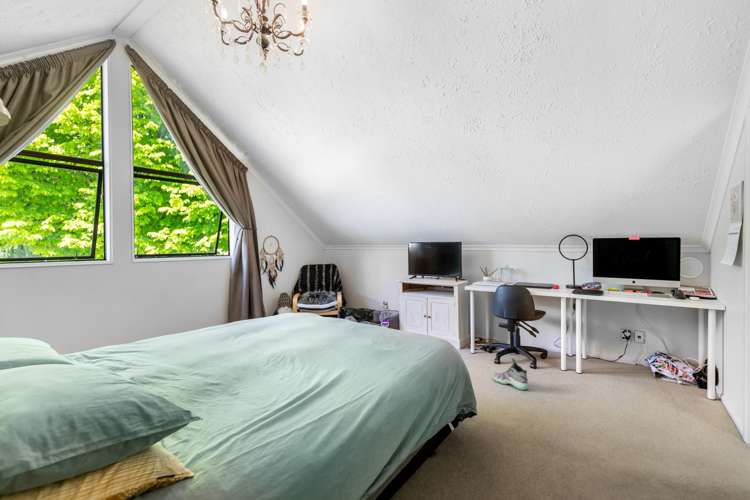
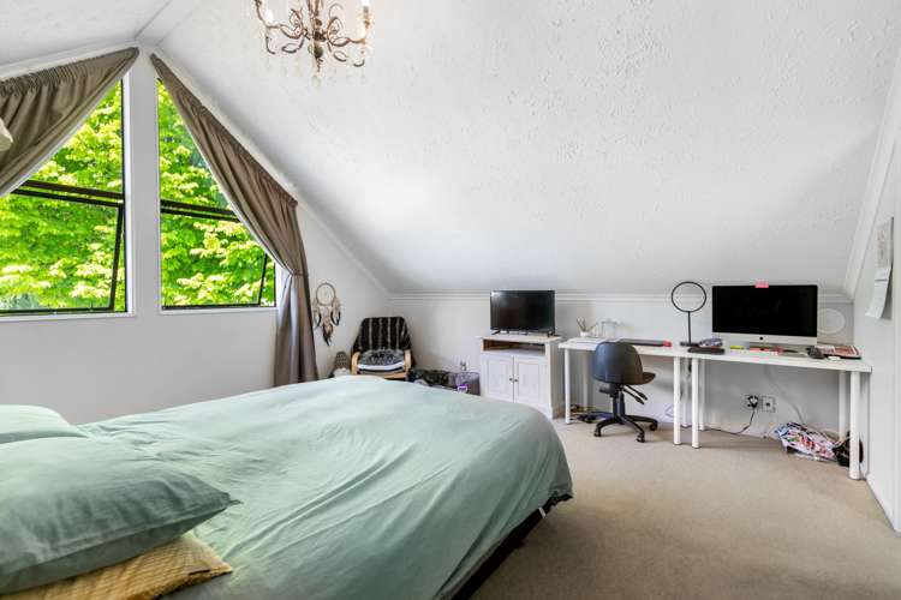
- sneaker (510, 371)
